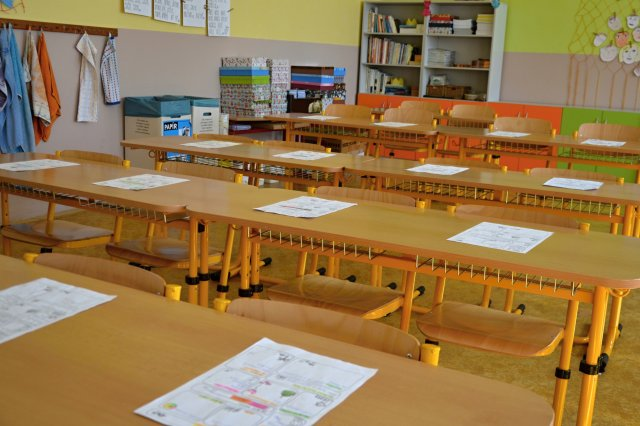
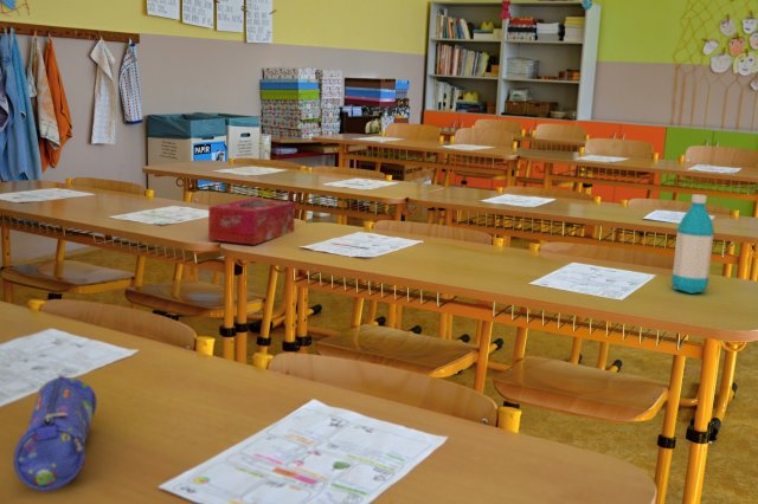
+ tissue box (252, 219)
+ pencil case (58, 426)
+ water bottle (694, 243)
